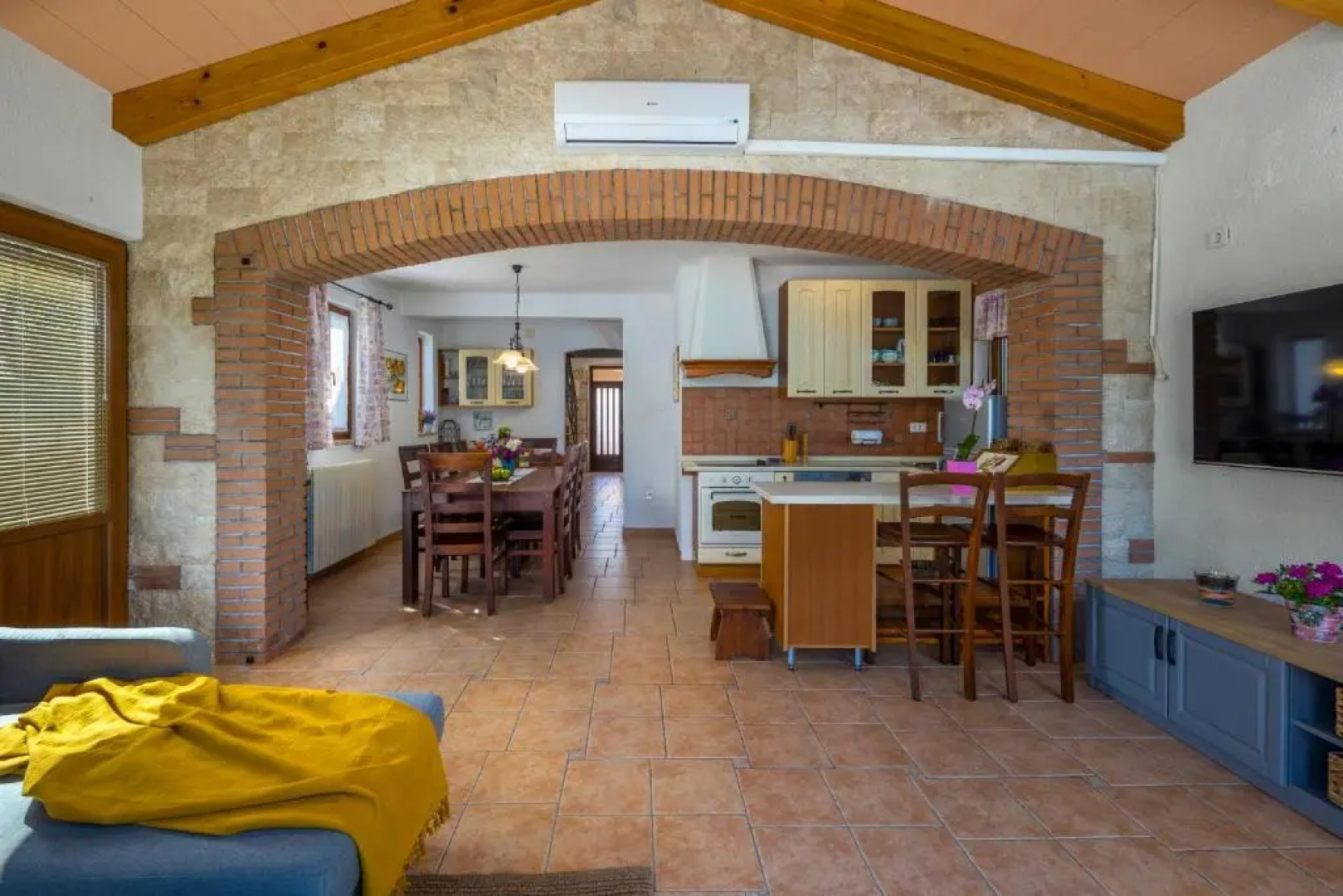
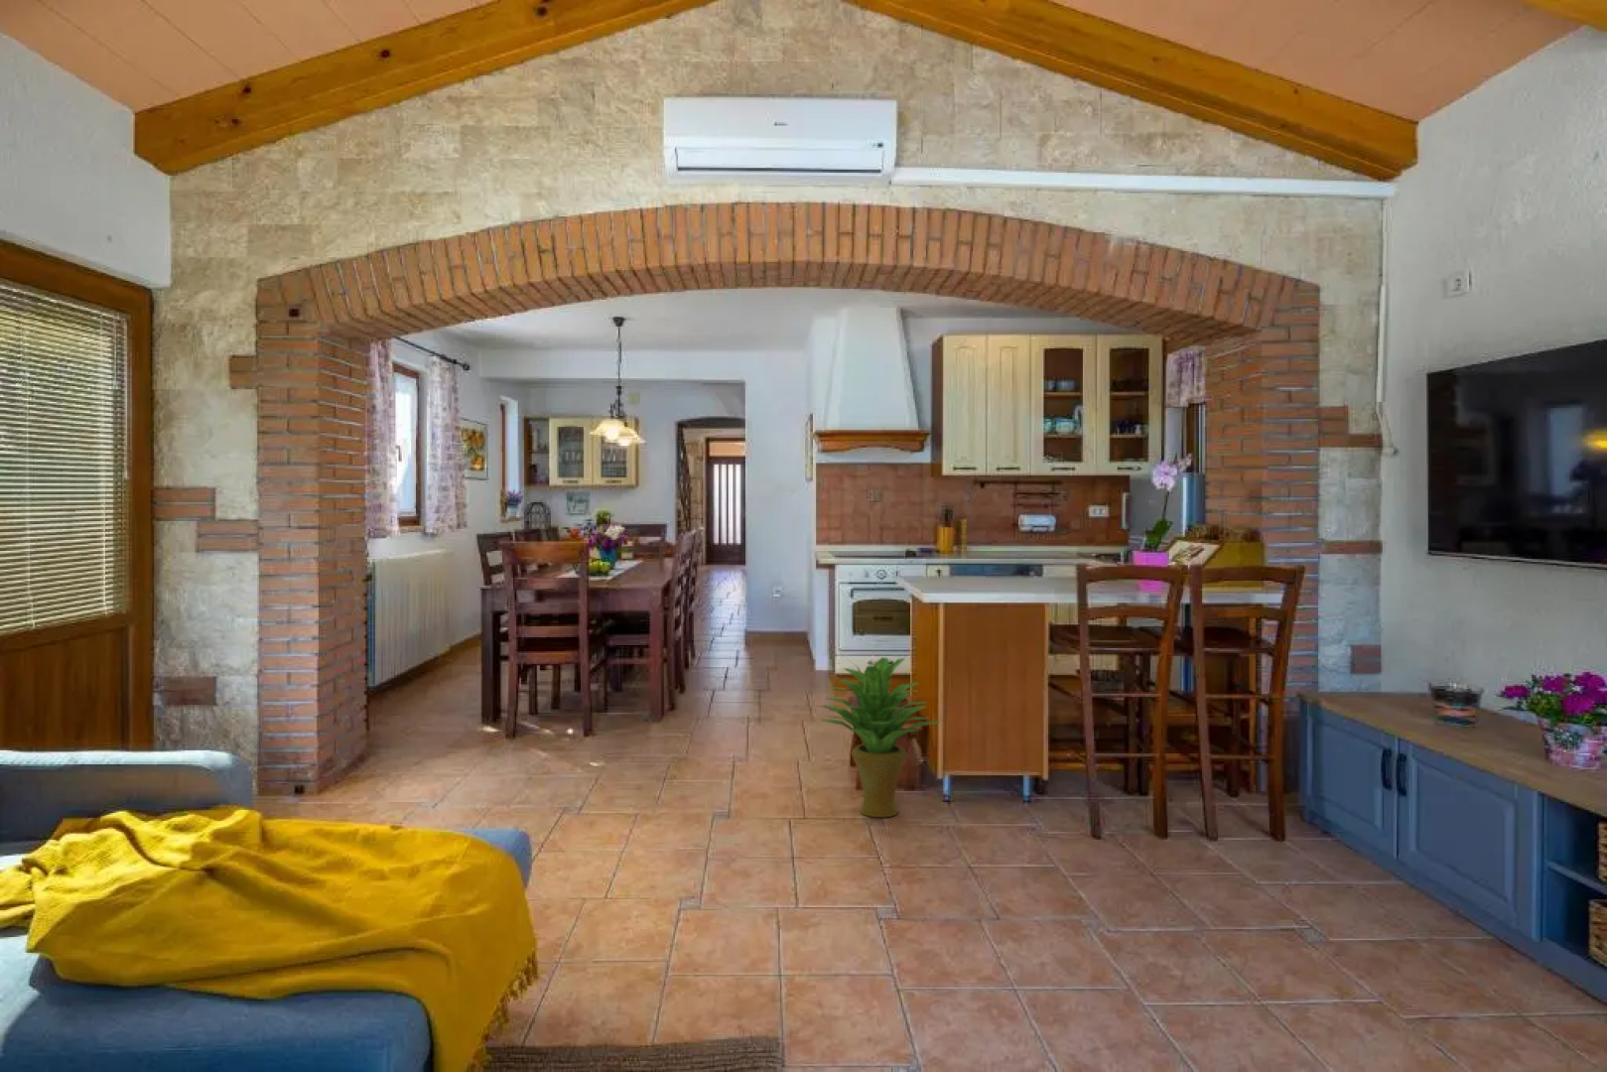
+ potted plant (879, 732)
